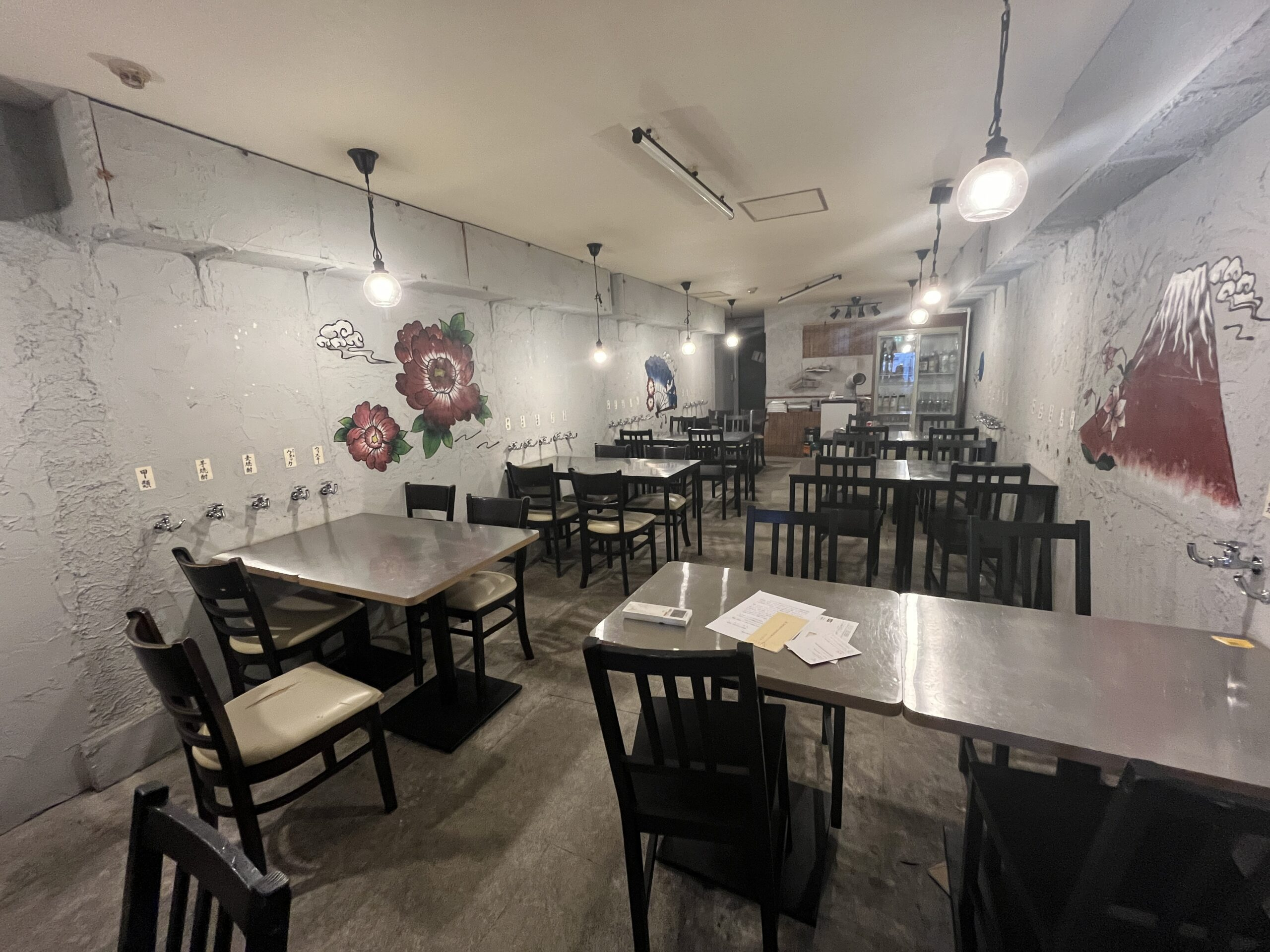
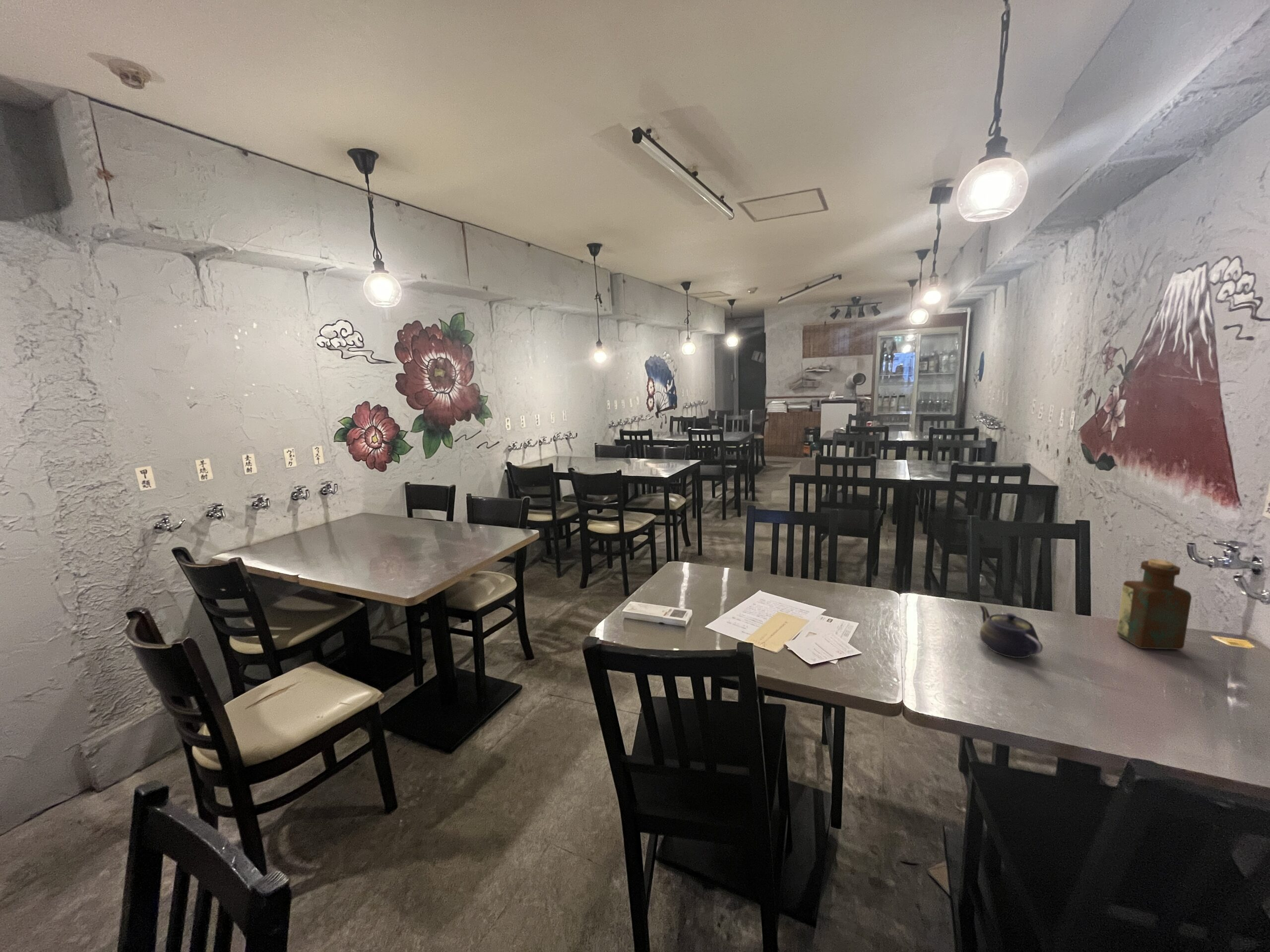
+ bottle (1154, 602)
+ teapot (1007, 631)
